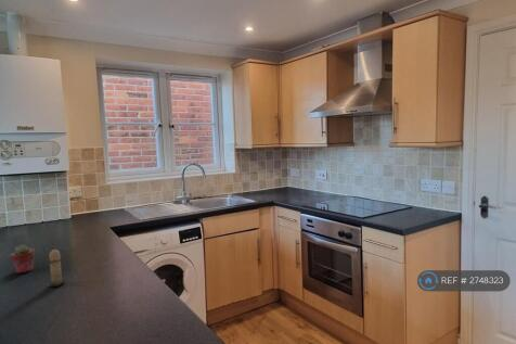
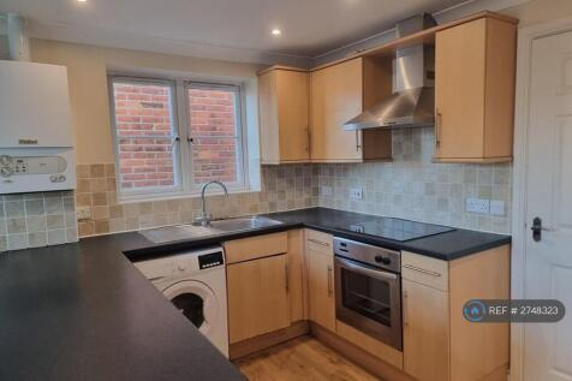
- potted succulent (23, 257)
- candle (55, 266)
